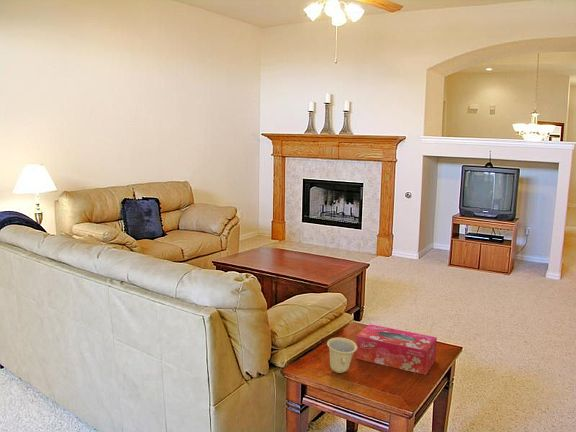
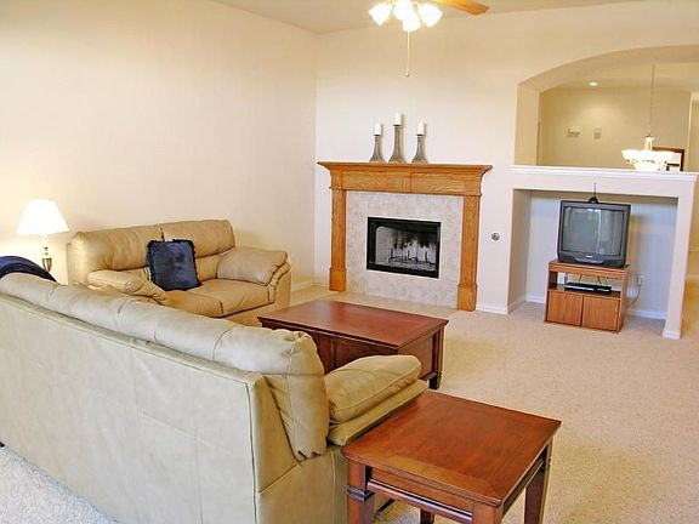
- tissue box (396, 348)
- cup (341, 357)
